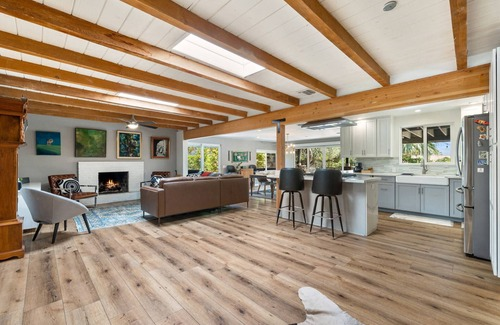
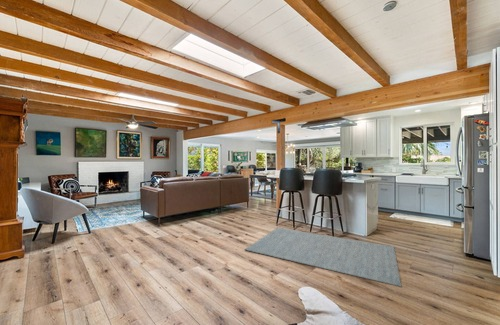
+ rug (320, 248)
